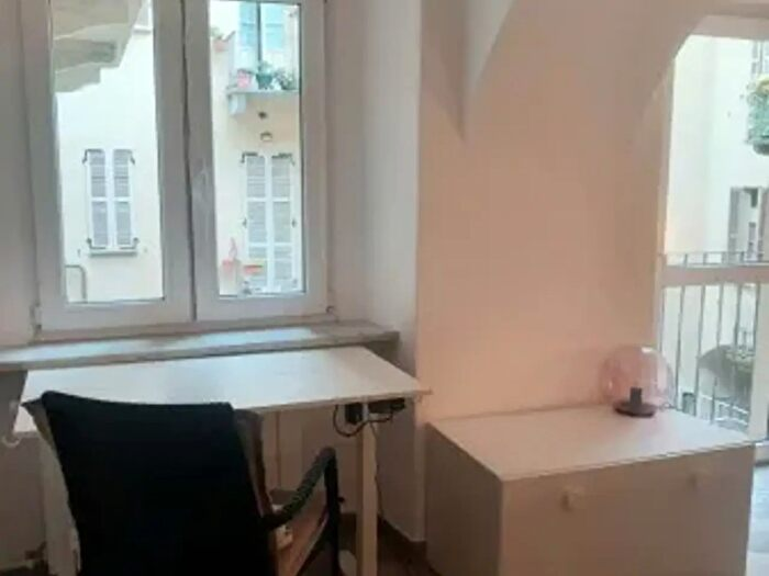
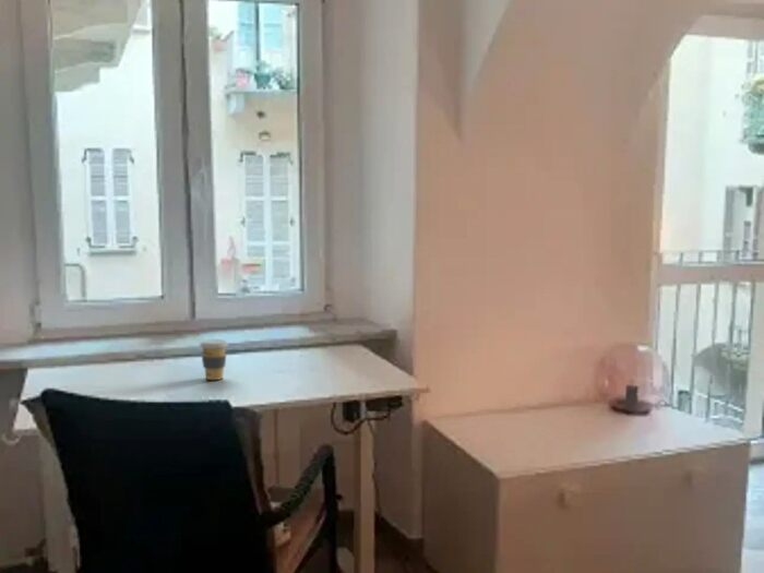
+ coffee cup (214, 359)
